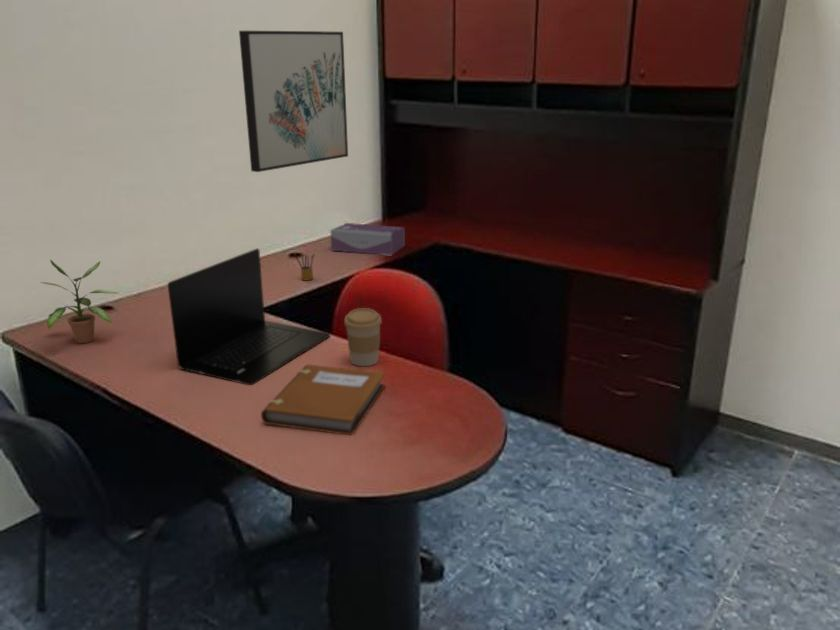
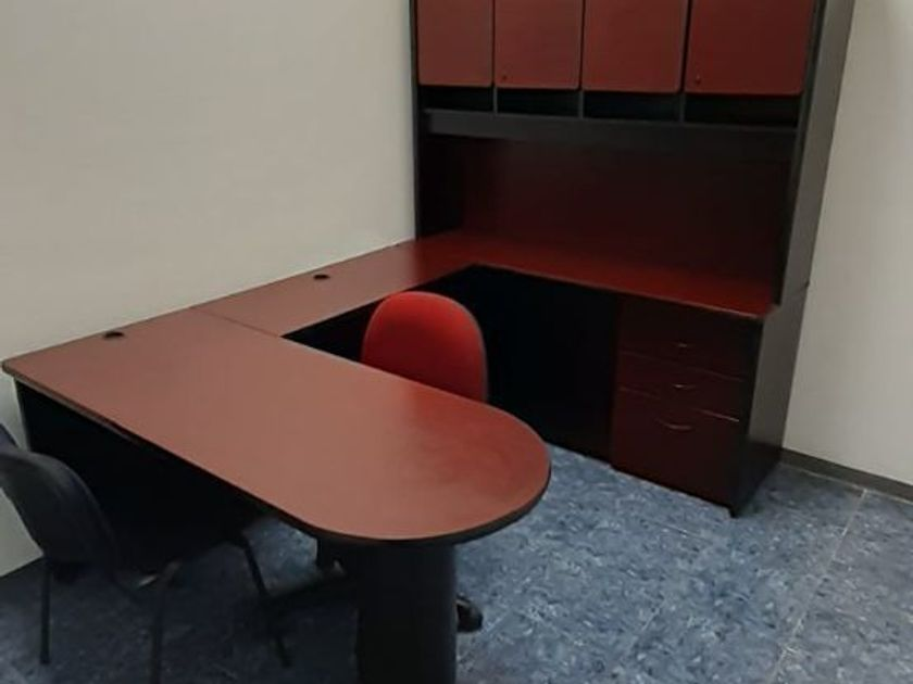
- wall art (298, 99)
- potted plant (74, 299)
- tissue box (368, 238)
- pencil box (305, 265)
- laptop (254, 311)
- notebook (327, 395)
- coffee cup (363, 337)
